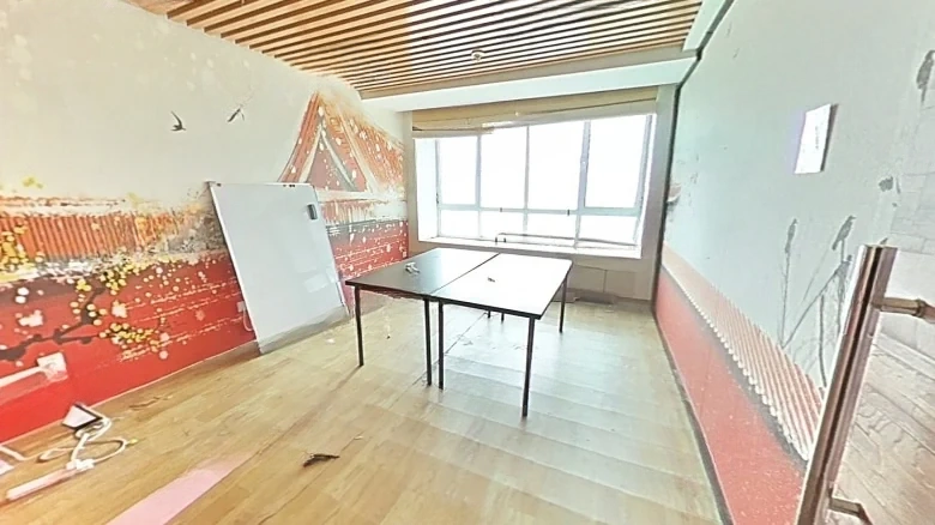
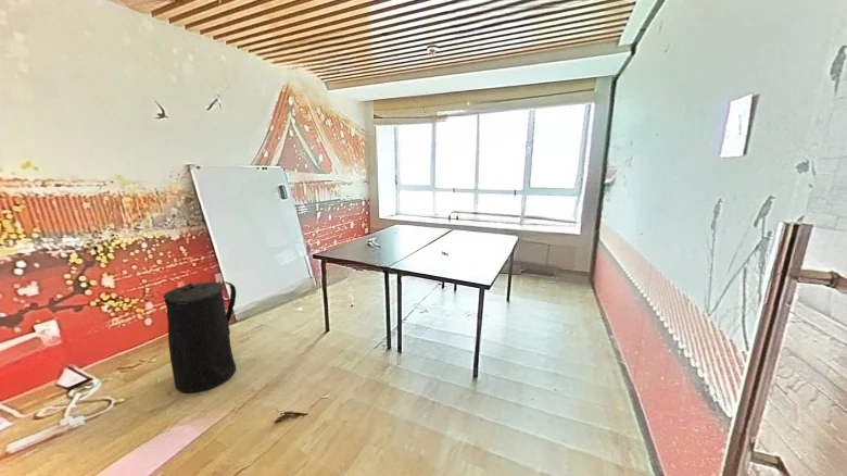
+ trash can (203, 328)
